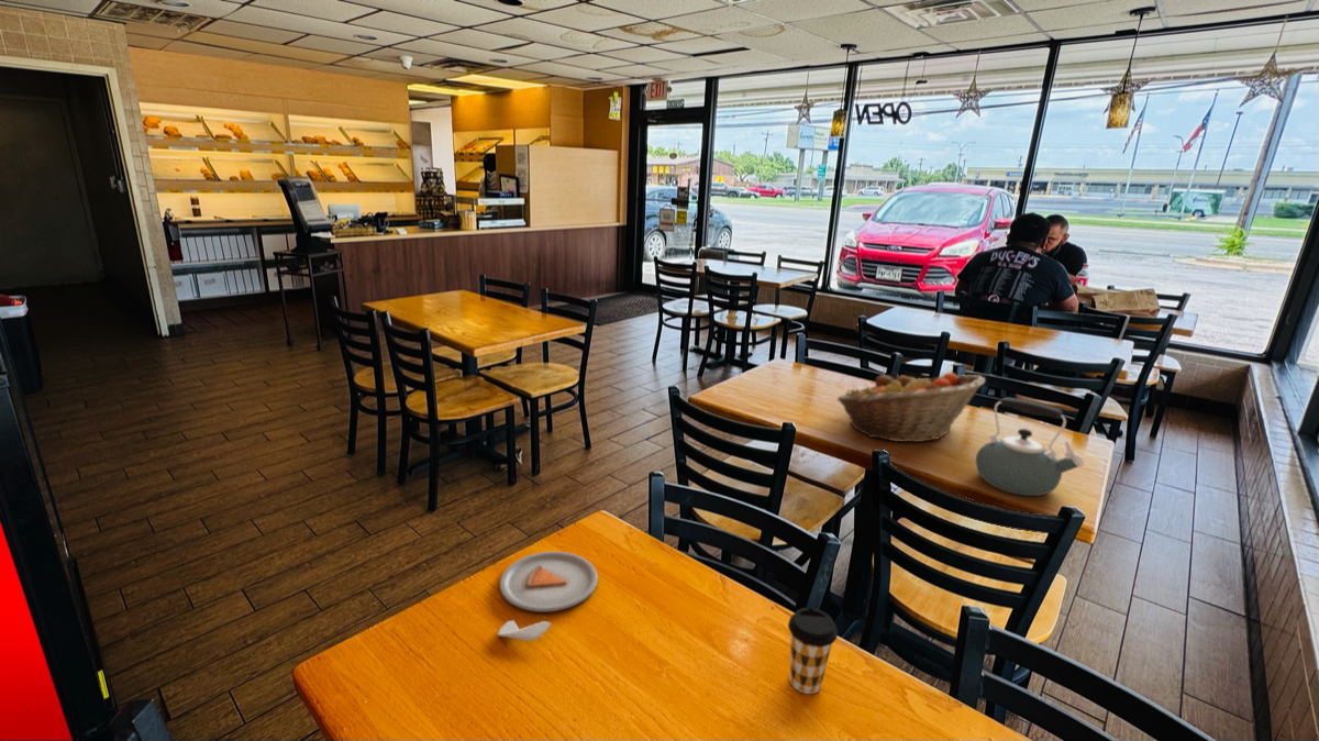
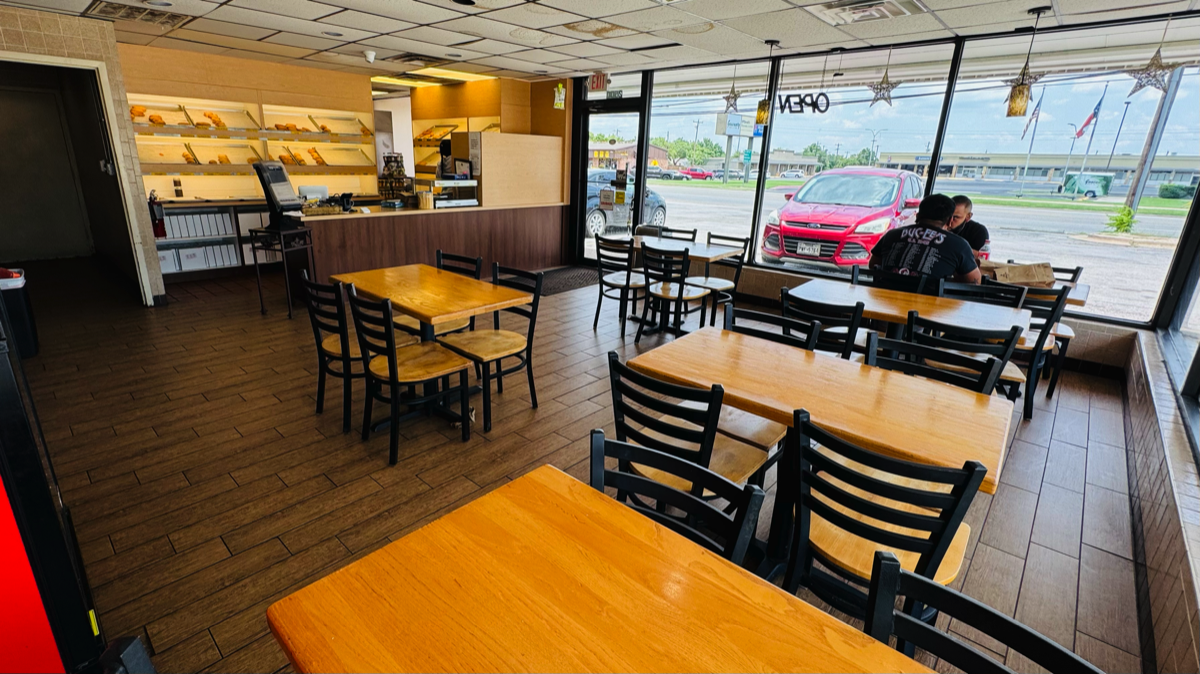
- dinner plate (542, 590)
- fruit basket (909, 399)
- coffee cup (809, 651)
- kettle (1031, 445)
